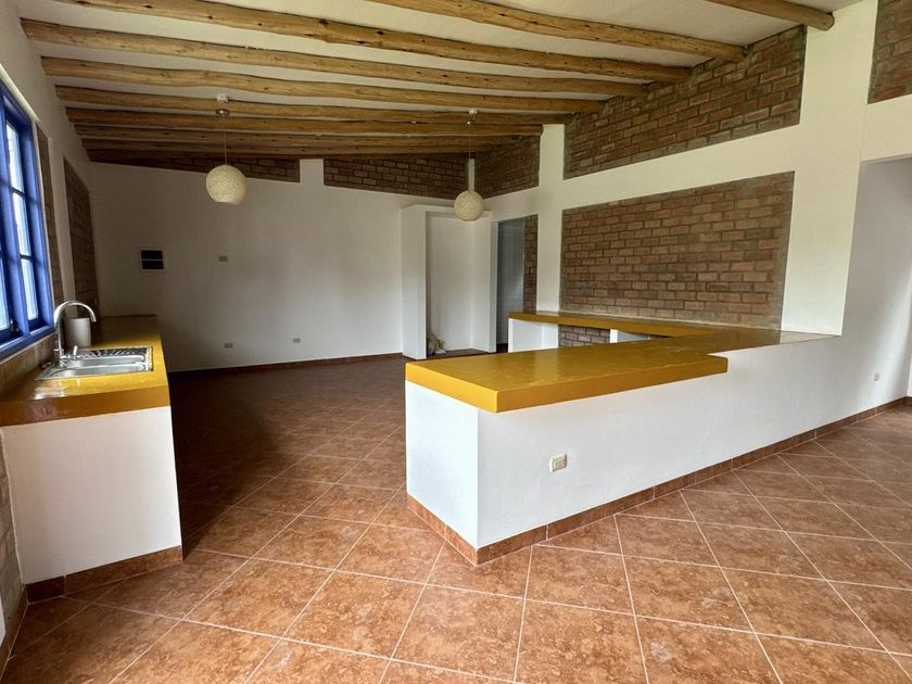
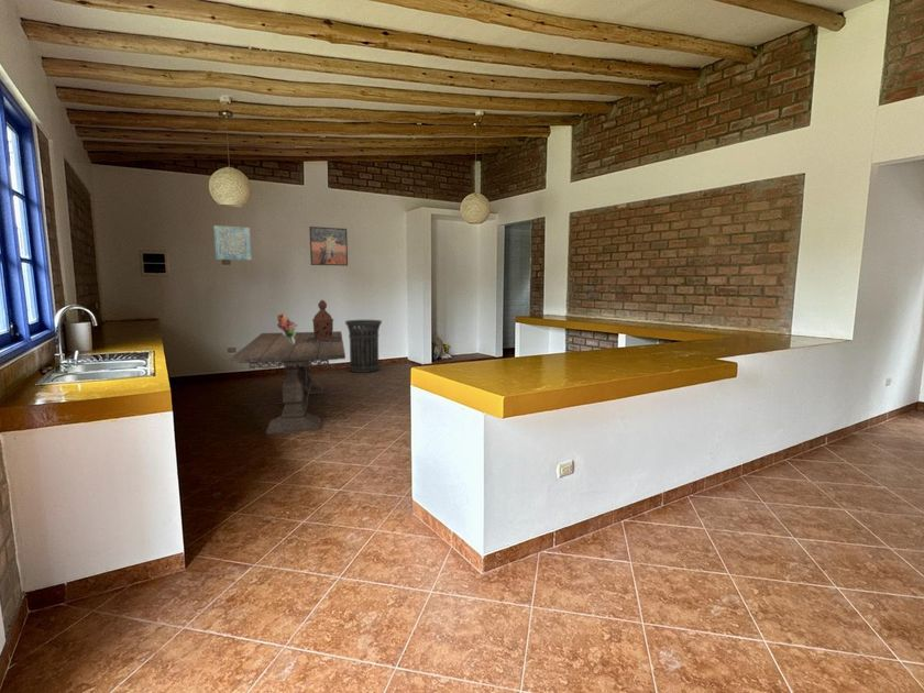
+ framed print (329, 246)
+ dining table (298, 374)
+ lantern (323, 319)
+ trash can (364, 345)
+ bouquet (288, 329)
+ wall art (232, 243)
